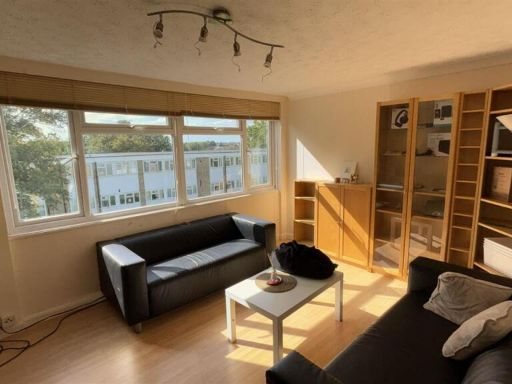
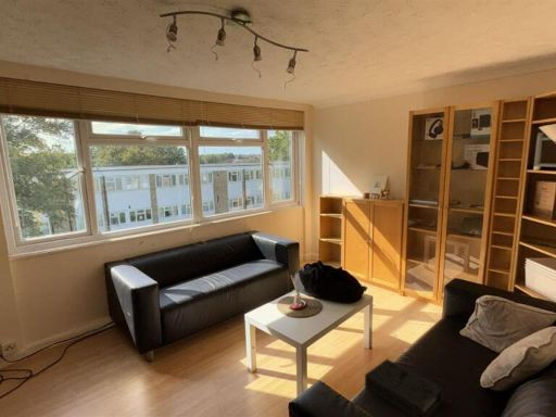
+ book (402, 387)
